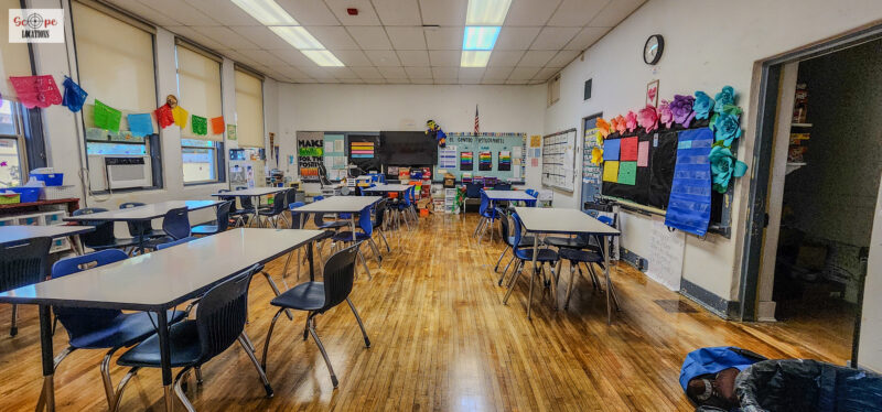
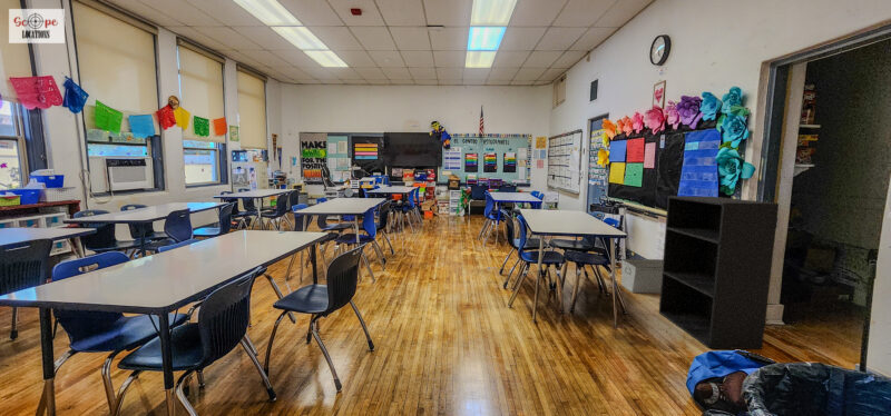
+ bookshelf (711, 265)
+ storage bin (652, 276)
